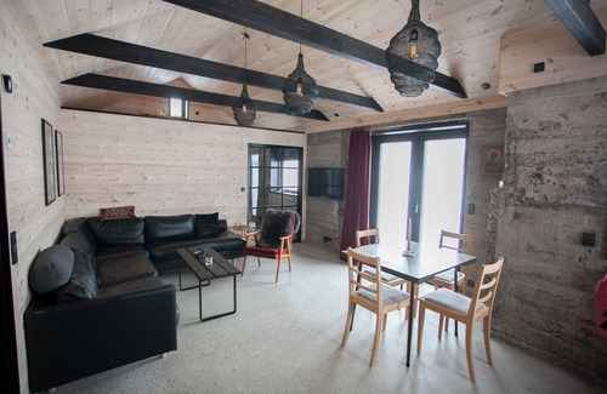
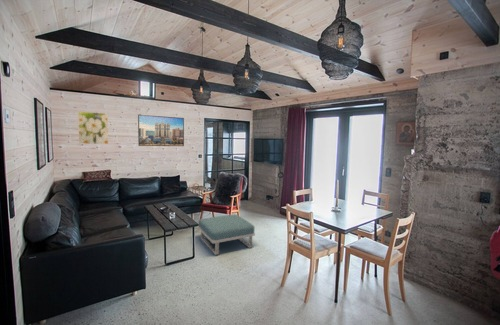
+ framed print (162, 131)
+ footstool (225, 231)
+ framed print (93, 128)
